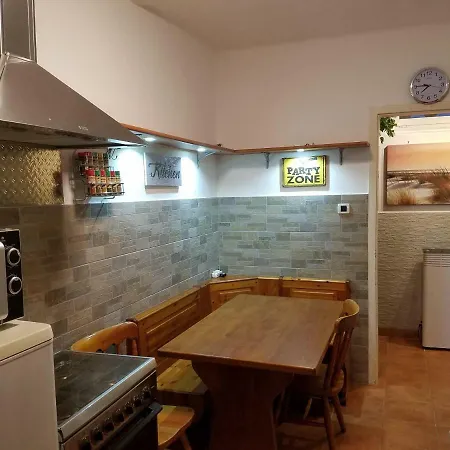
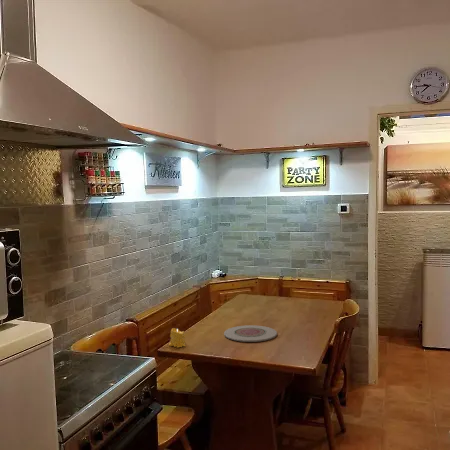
+ plate (250, 332)
+ candle (178, 336)
